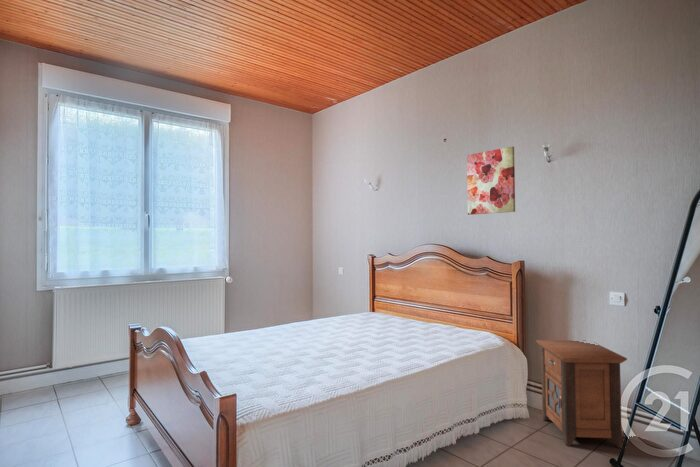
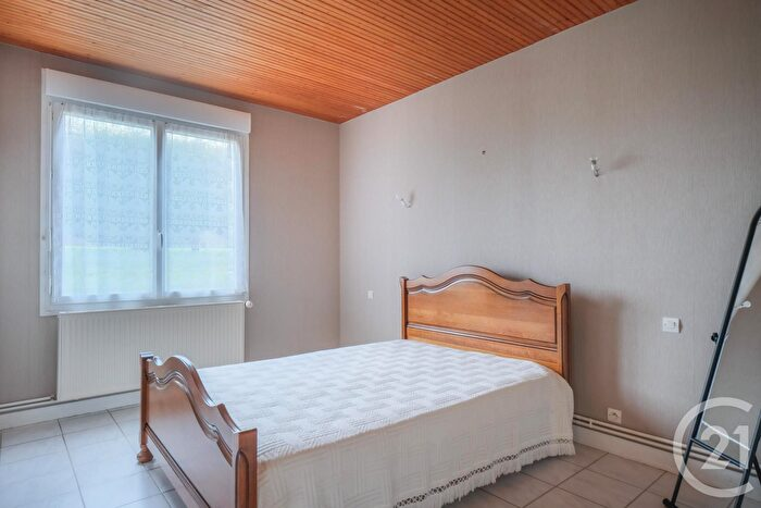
- nightstand (578, 390)
- wall art (489, 182)
